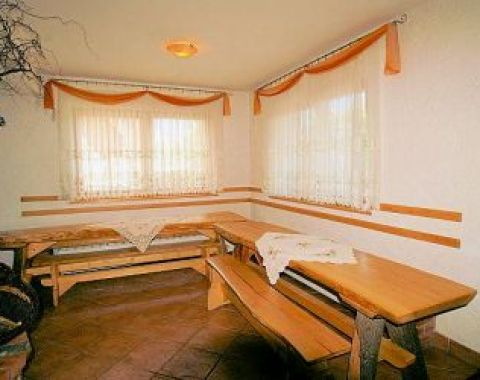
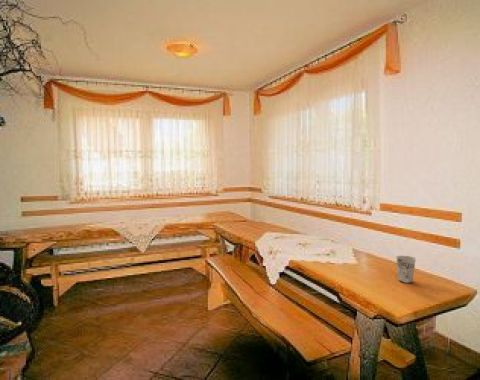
+ cup (405, 269)
